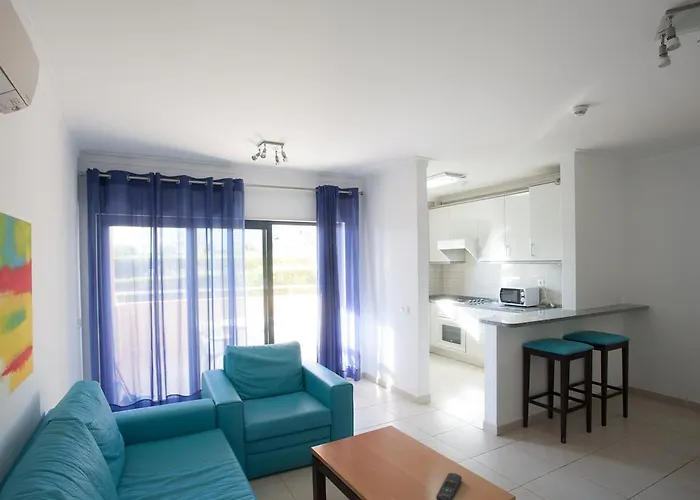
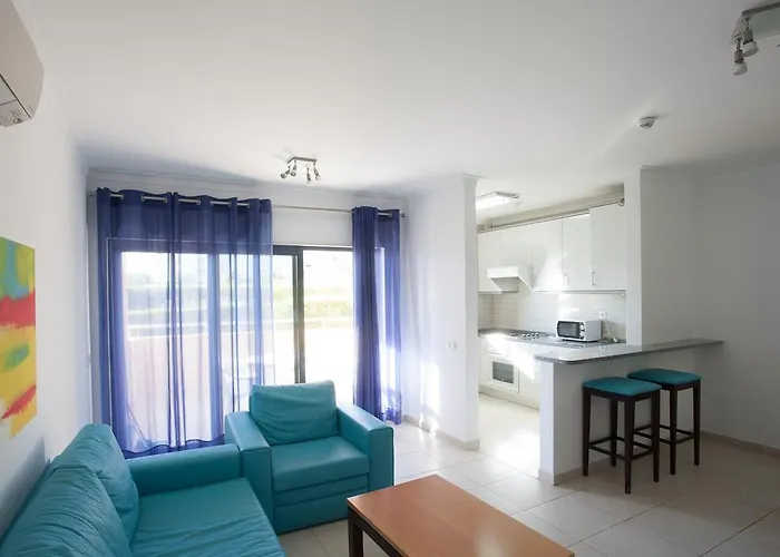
- remote control (449, 487)
